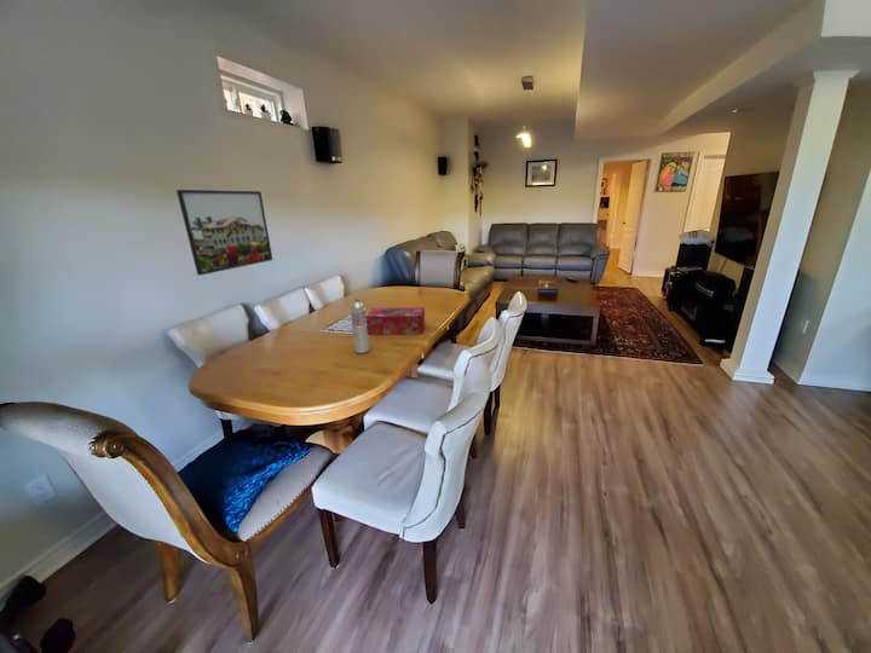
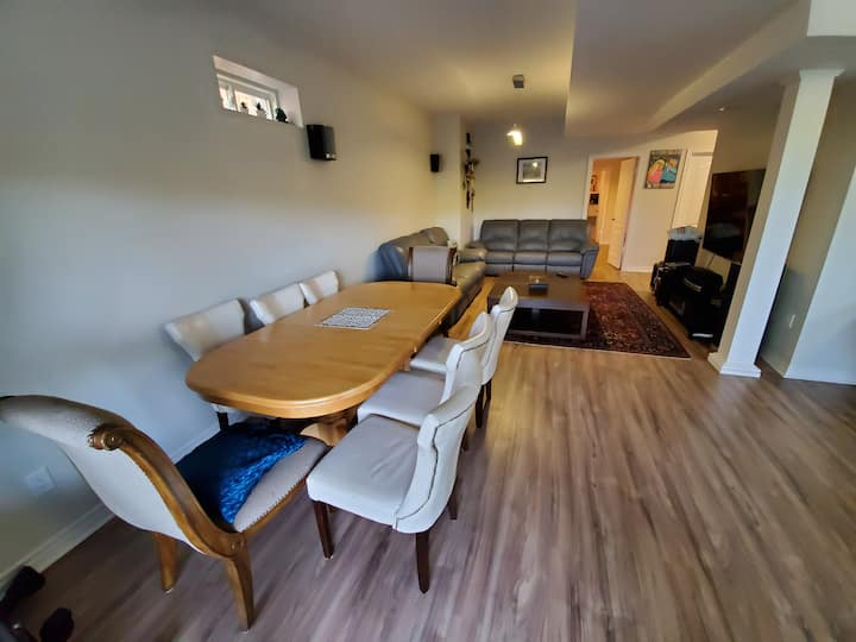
- tissue box (396, 320)
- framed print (231, 230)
- water bottle (359, 325)
